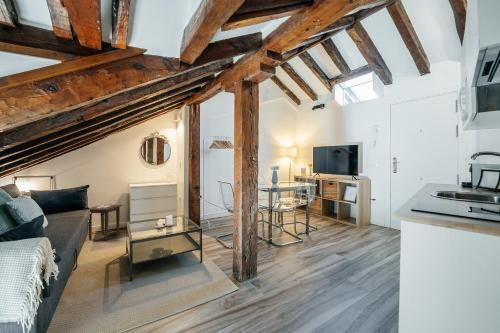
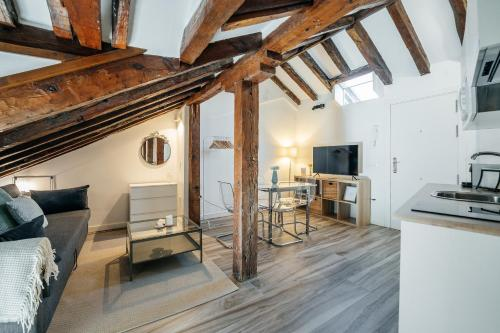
- side table (103, 221)
